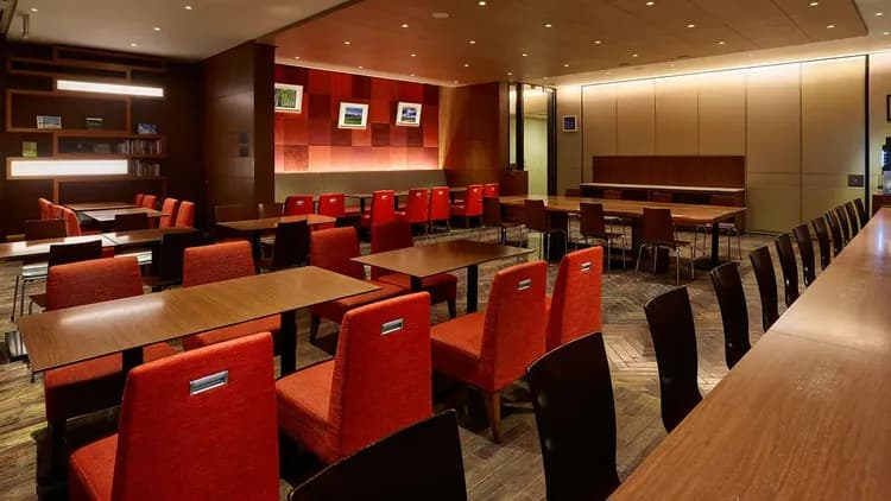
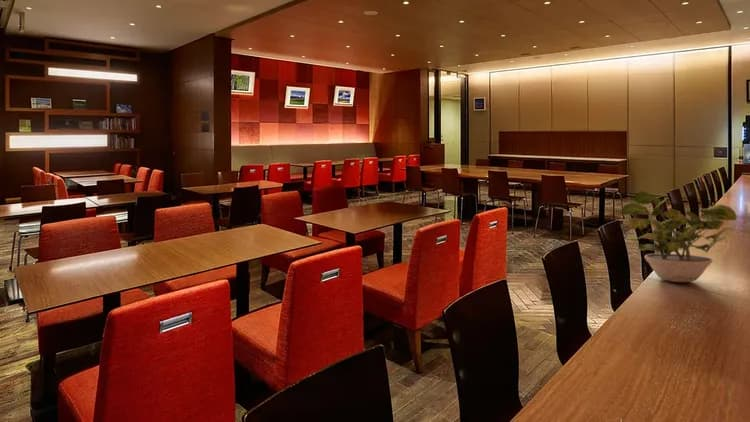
+ potted plant (673, 236)
